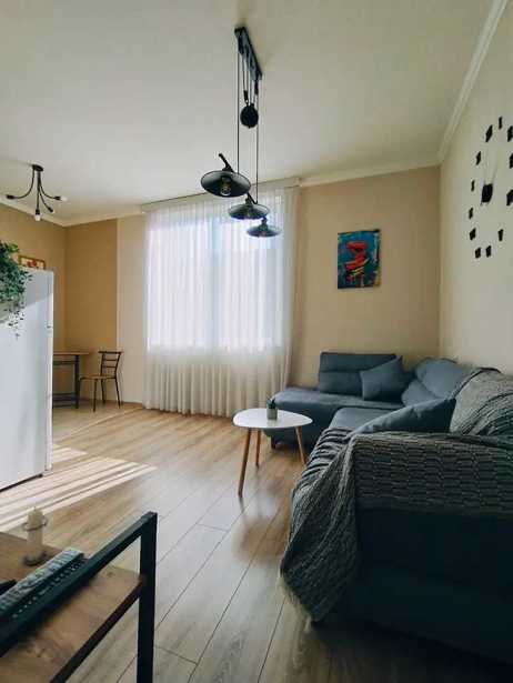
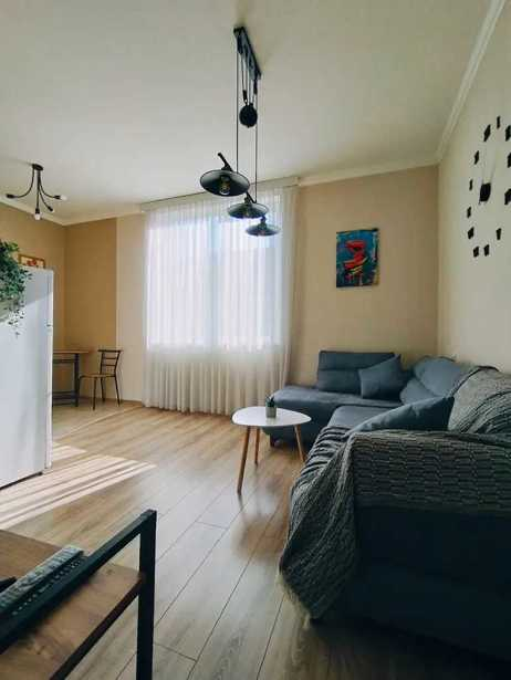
- candle (34, 532)
